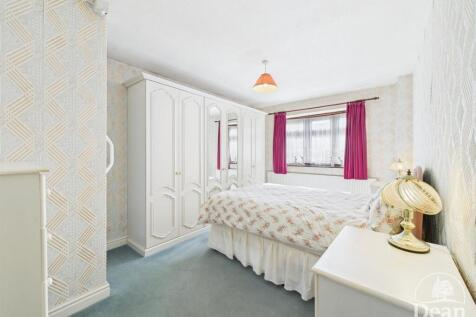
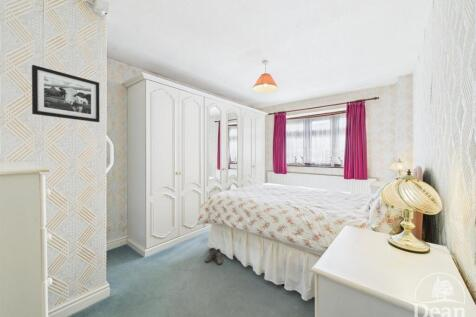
+ boots (214, 255)
+ picture frame (69, 96)
